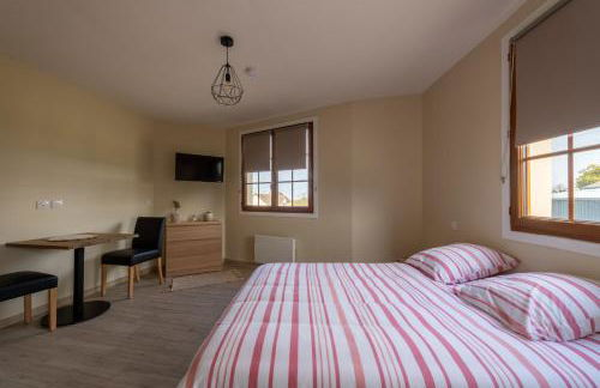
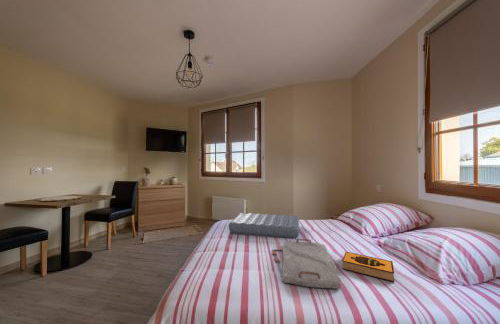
+ cushion (265, 223)
+ serving tray (300, 257)
+ hardback book (367, 264)
